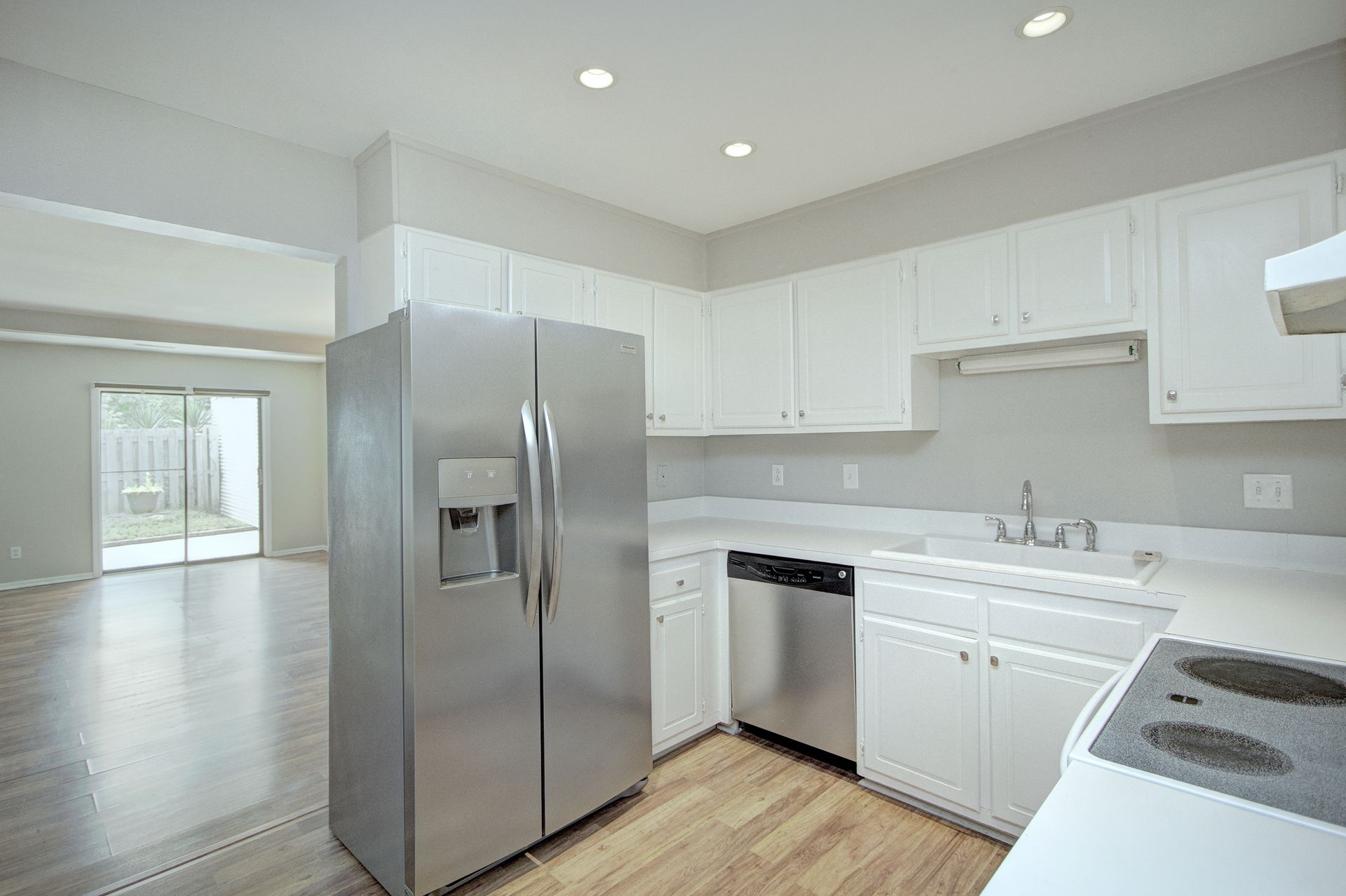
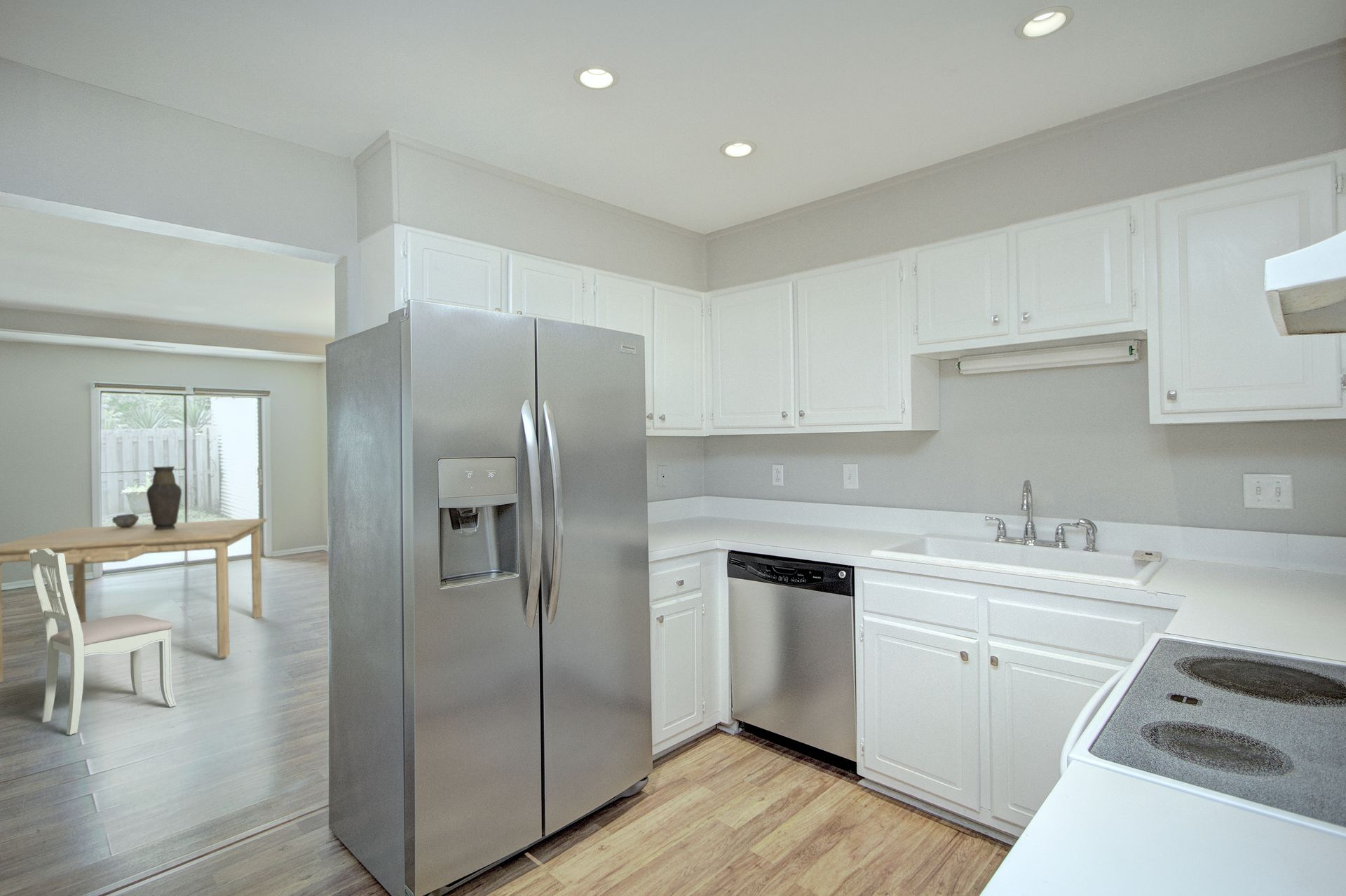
+ vase (164, 497)
+ dining chair (107, 627)
+ decorative bowl (124, 520)
+ dining table (127, 560)
